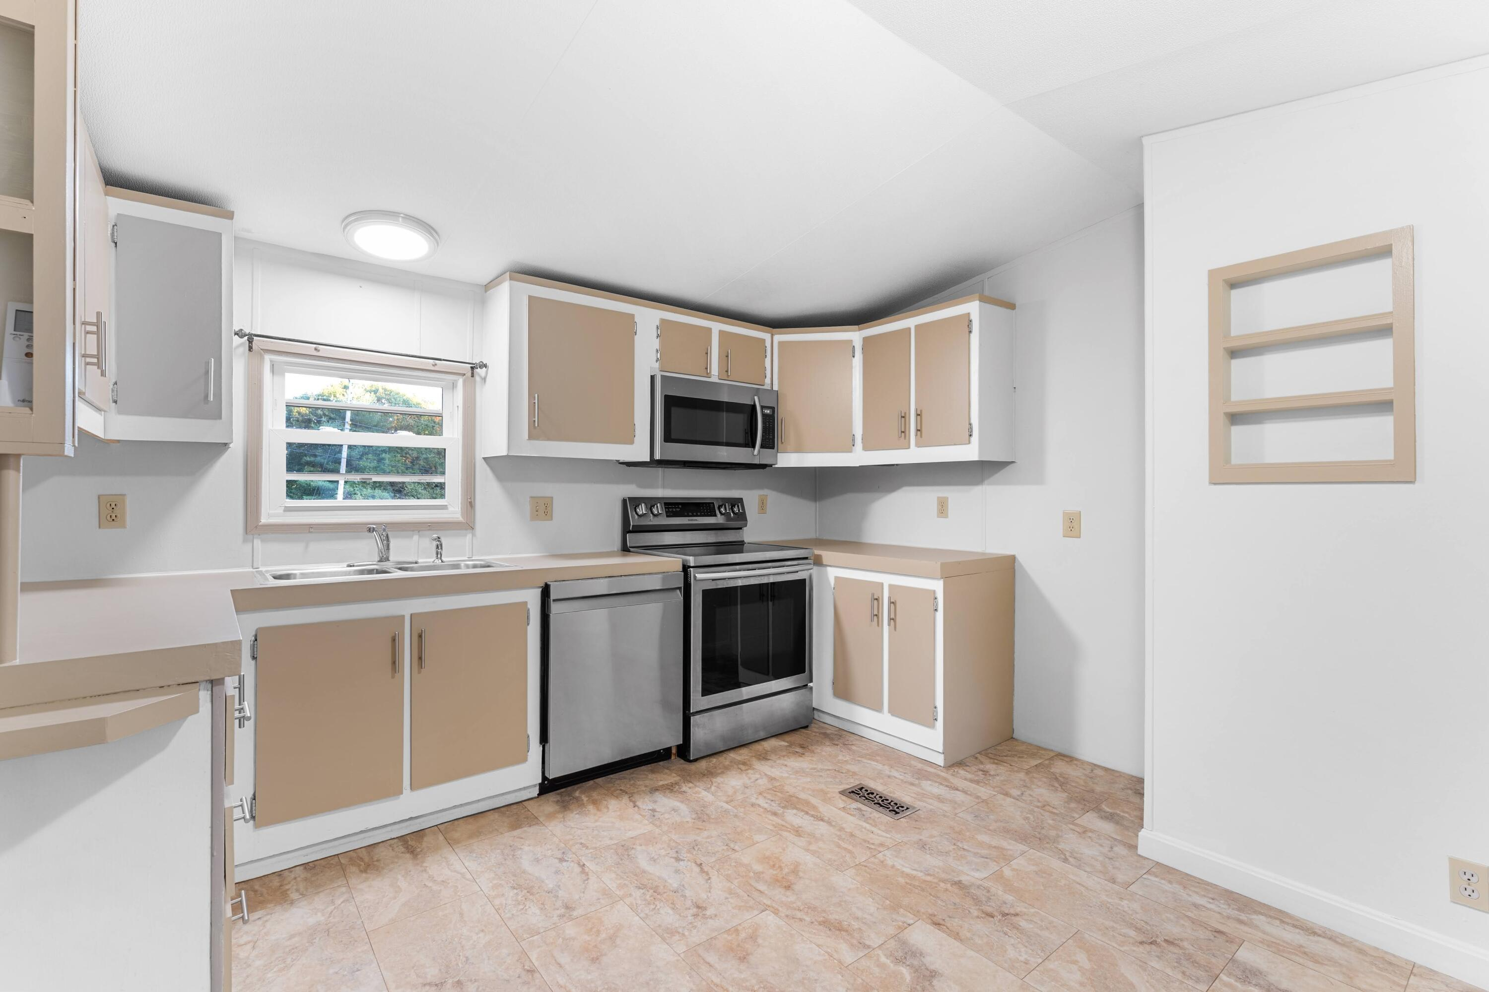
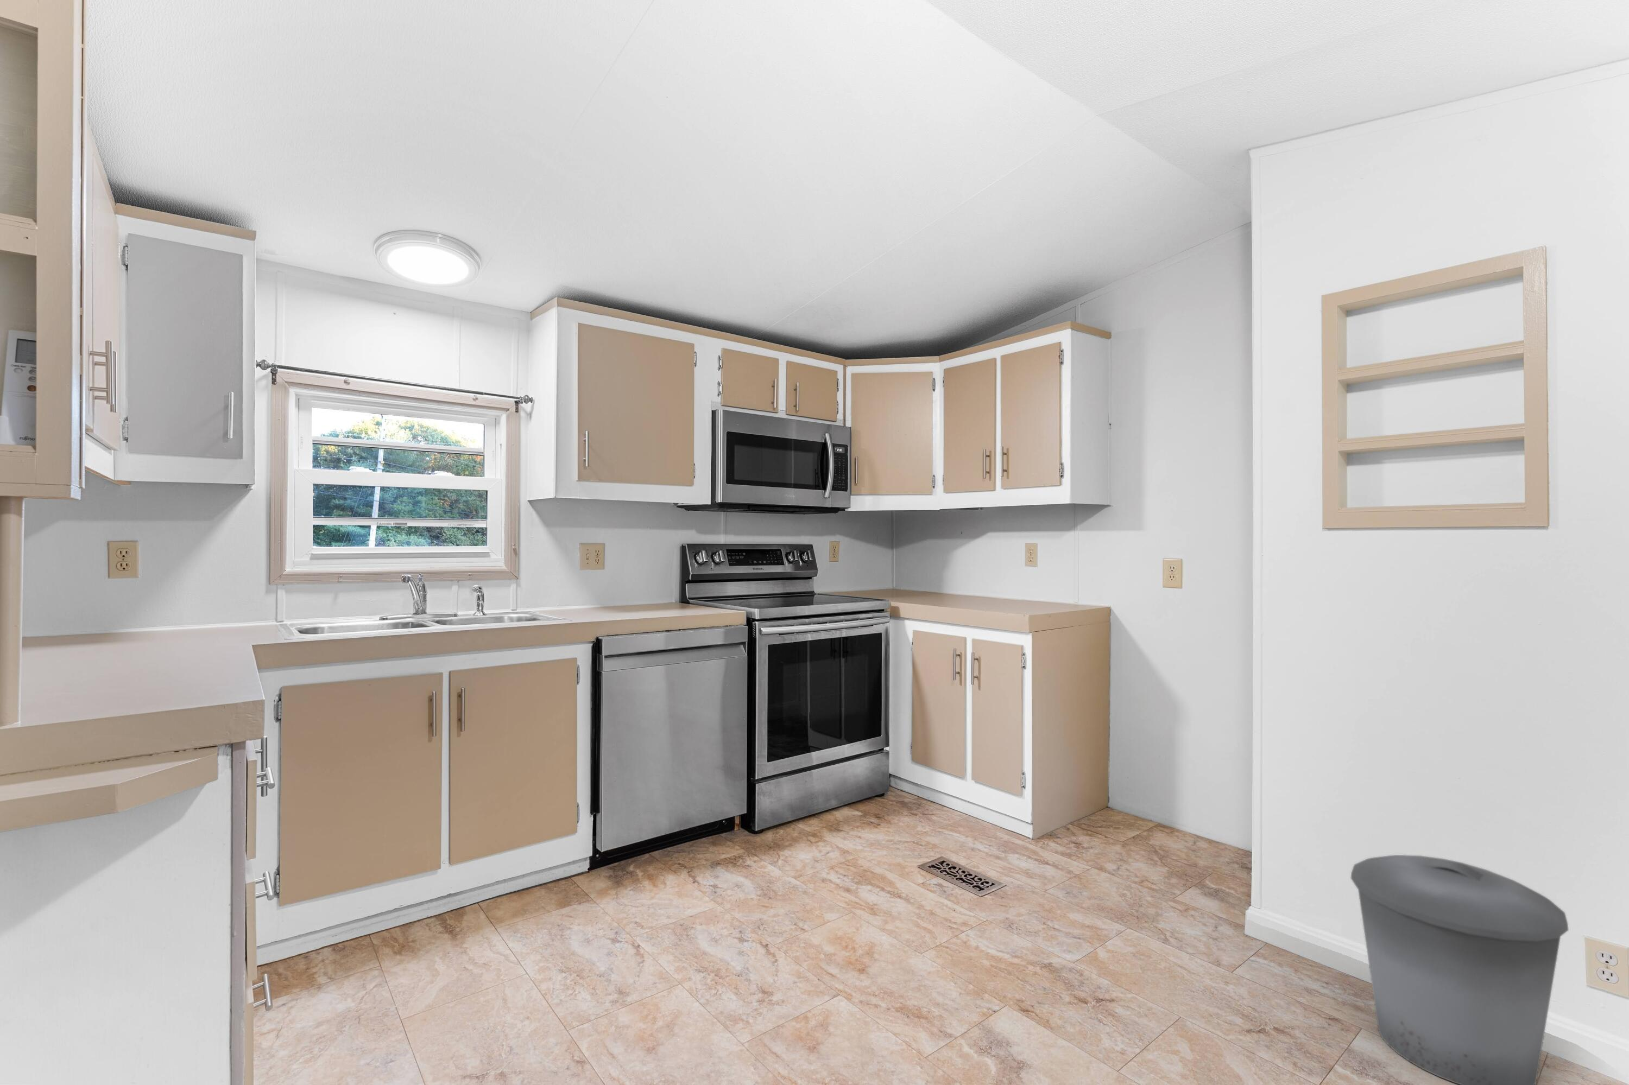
+ trash can (1452, 957)
